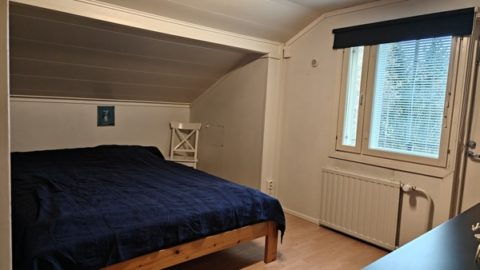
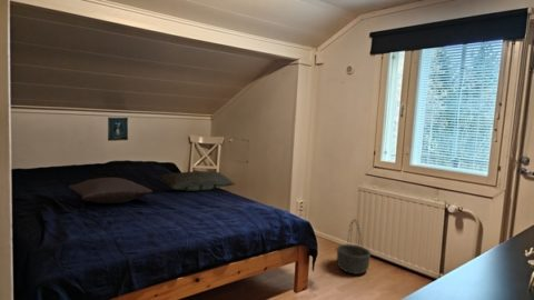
+ pillow (109, 189)
+ basket (354, 244)
+ pillow (197, 180)
